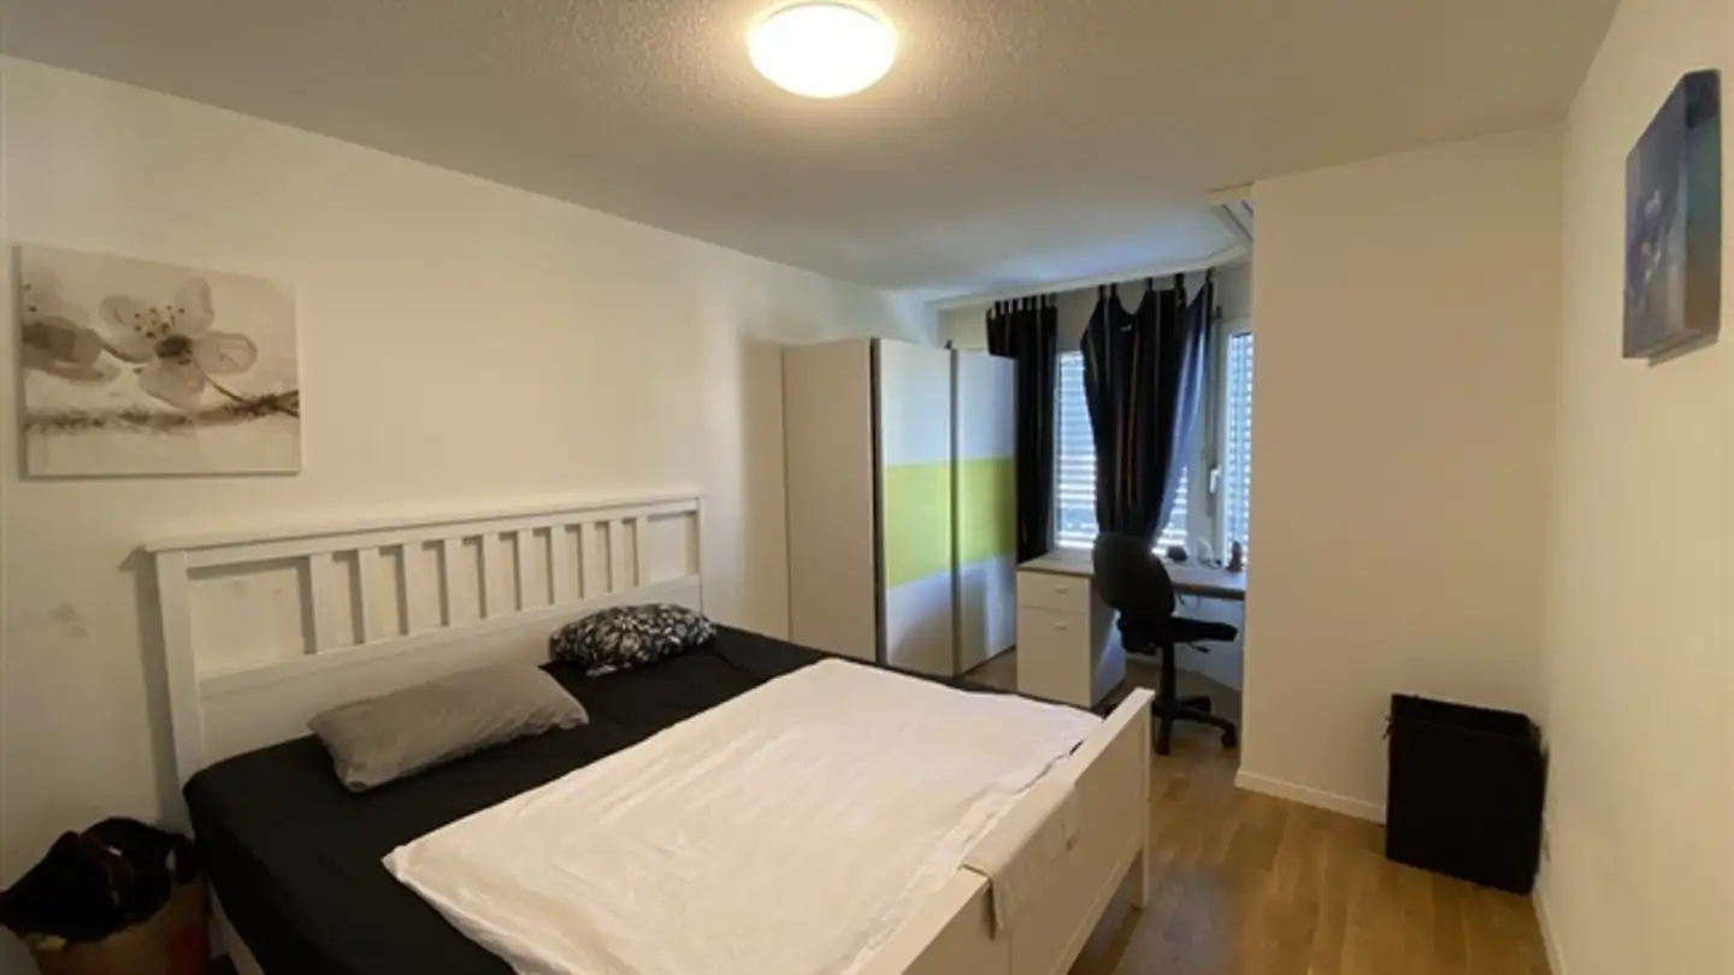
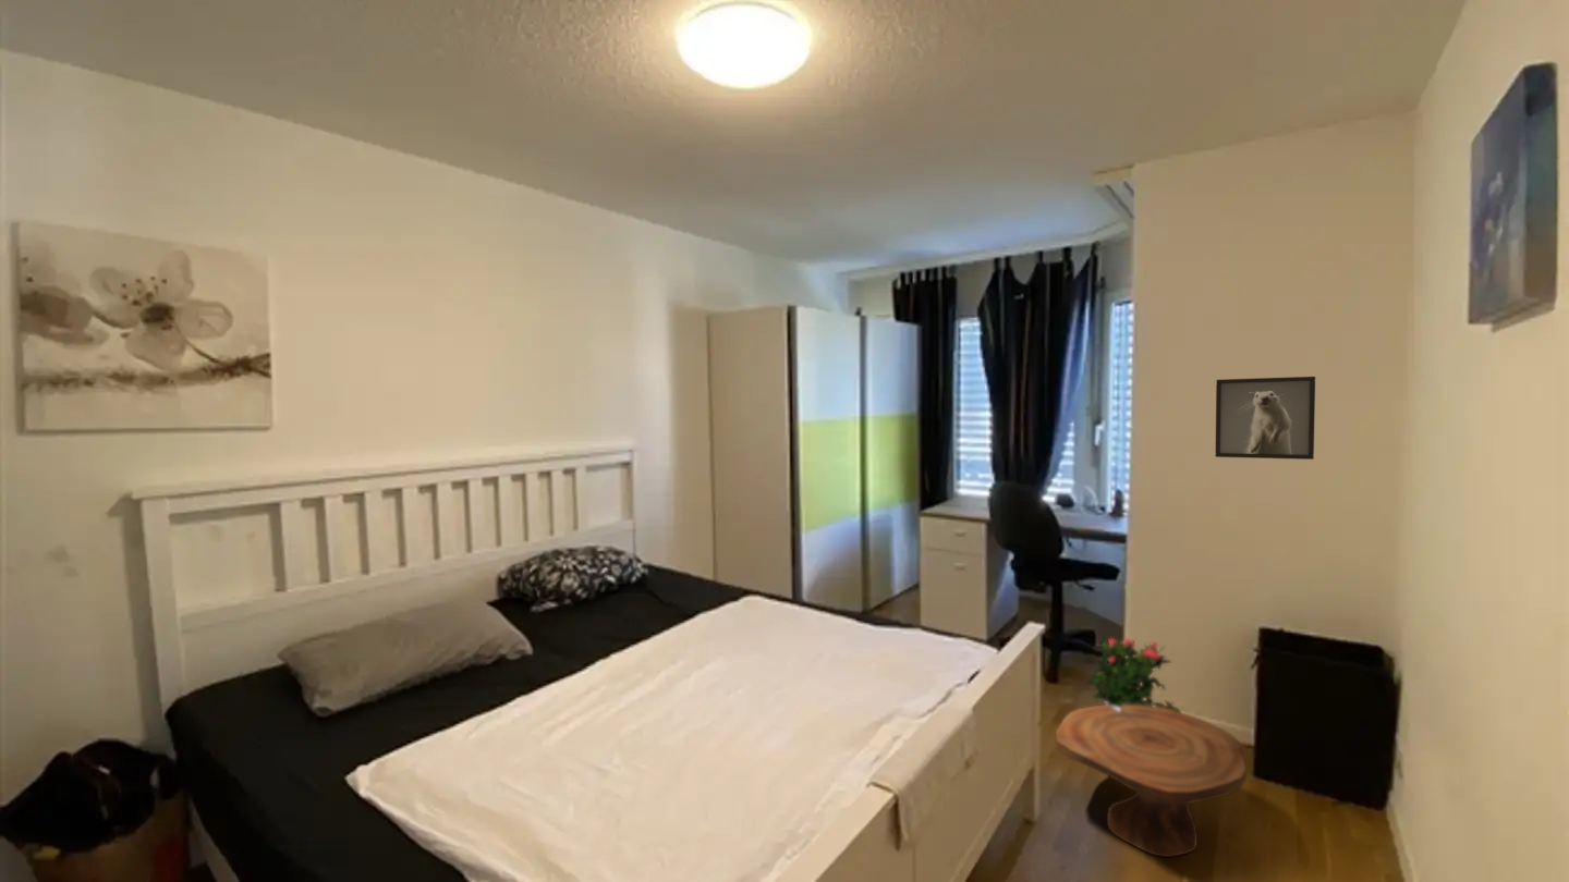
+ side table (1150, 777)
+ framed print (1263, 418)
+ potted flower (1128, 686)
